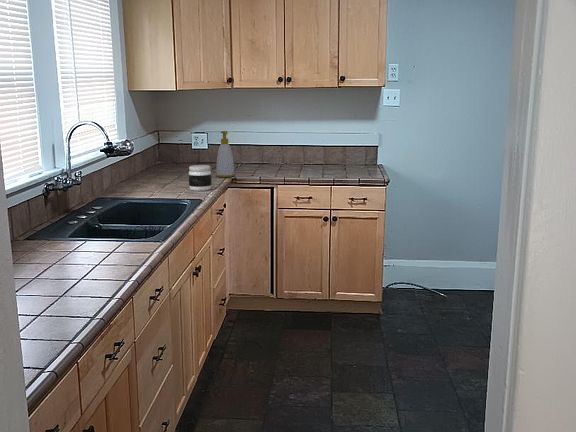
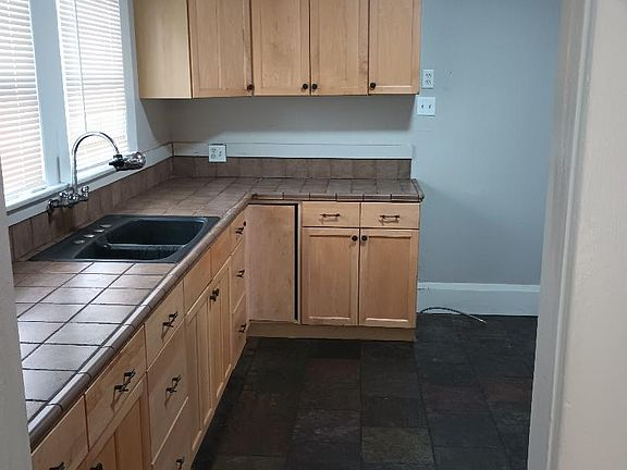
- soap bottle (224, 153)
- jar (200, 177)
